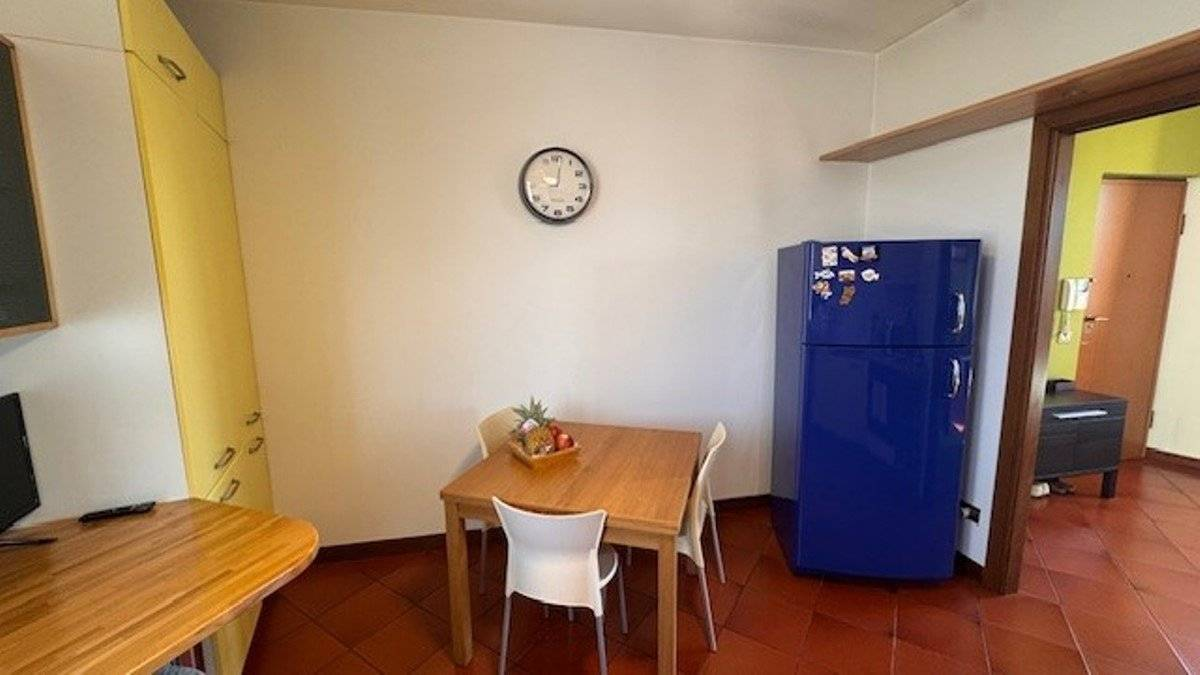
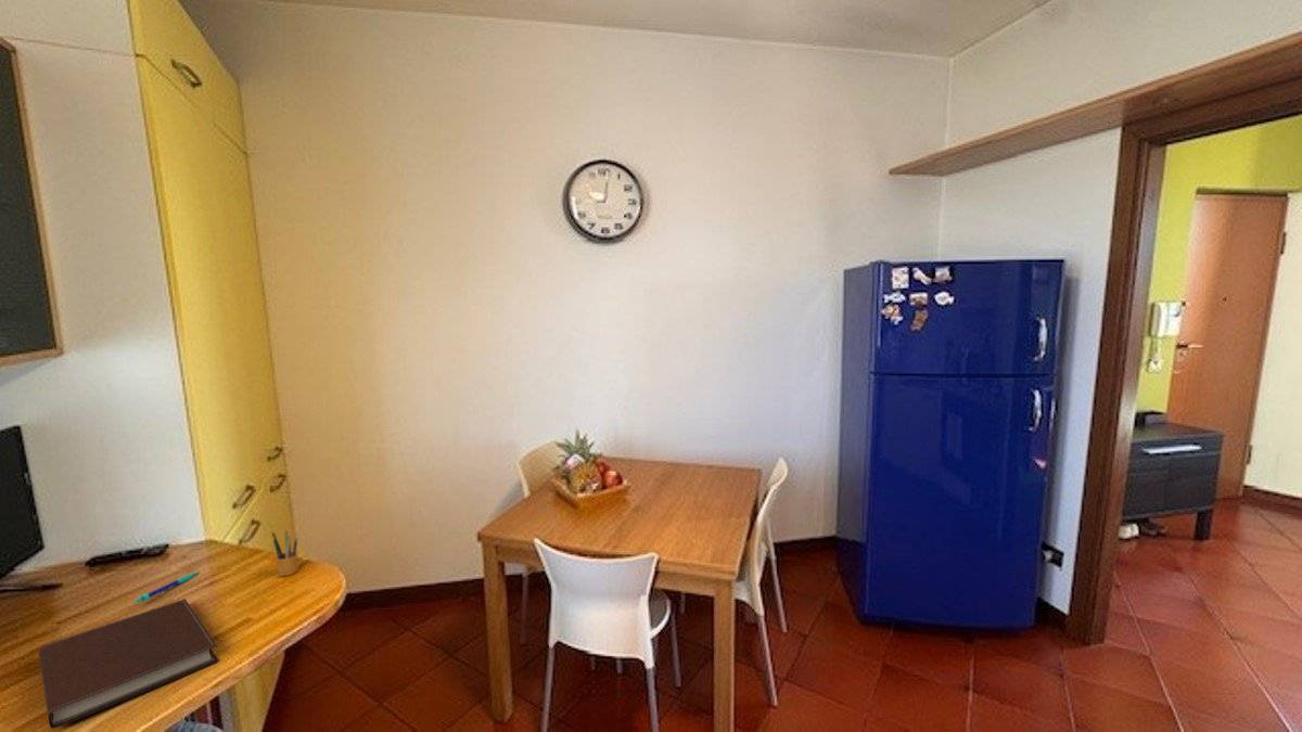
+ pen (169, 585)
+ notebook (128, 654)
+ pencil box (284, 553)
